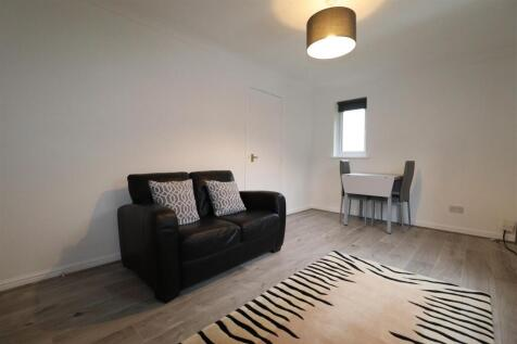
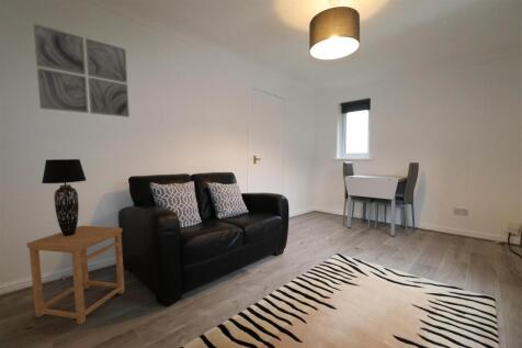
+ side table (81, 269)
+ wall art (88, 75)
+ table lamp (66, 197)
